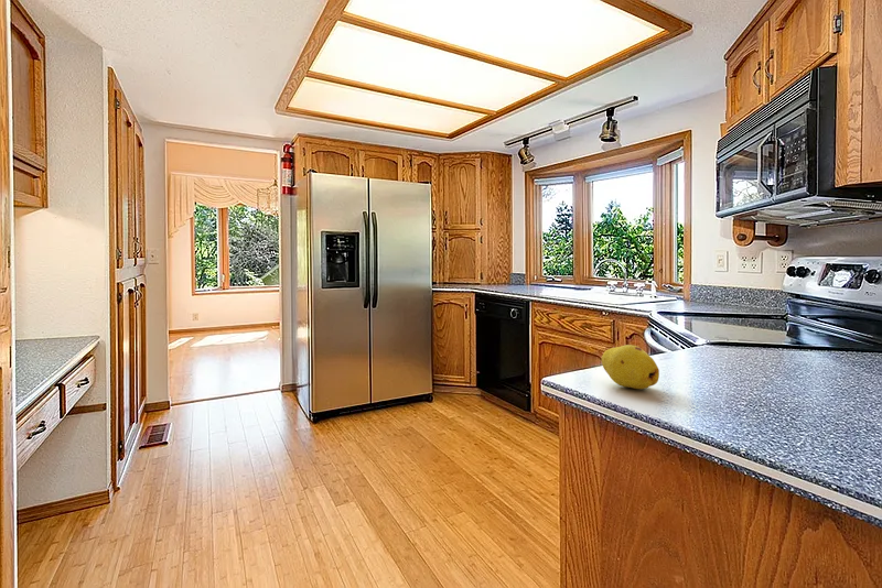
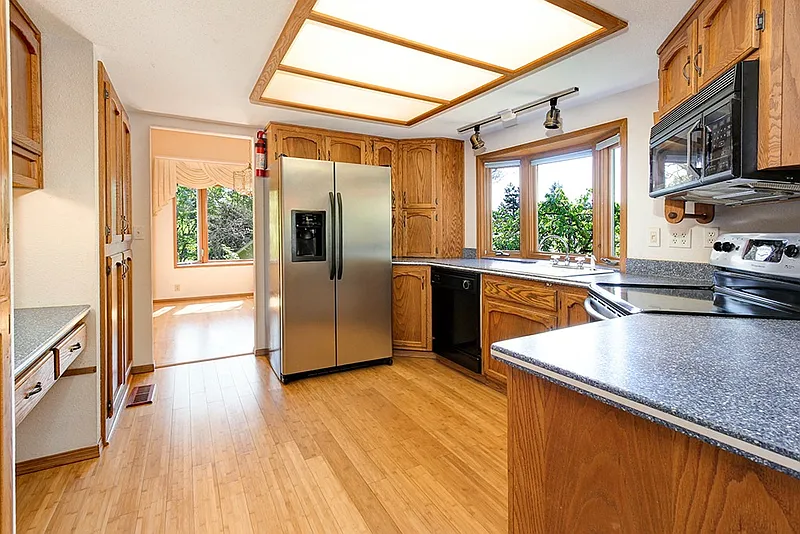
- fruit (627, 364)
